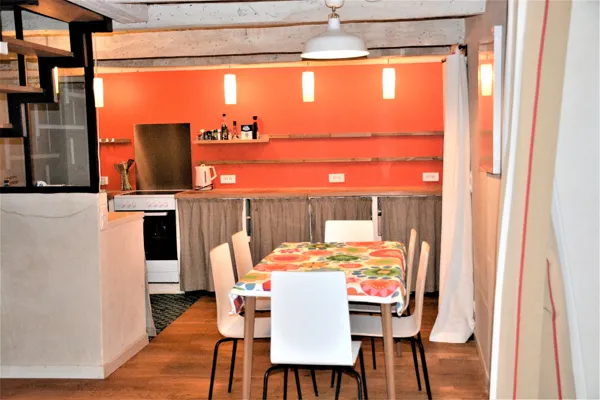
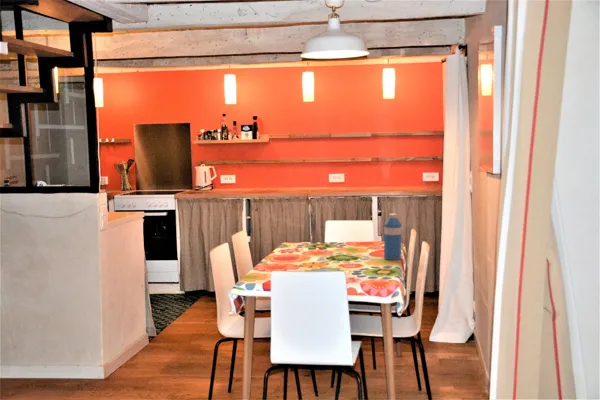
+ water bottle (392, 236)
